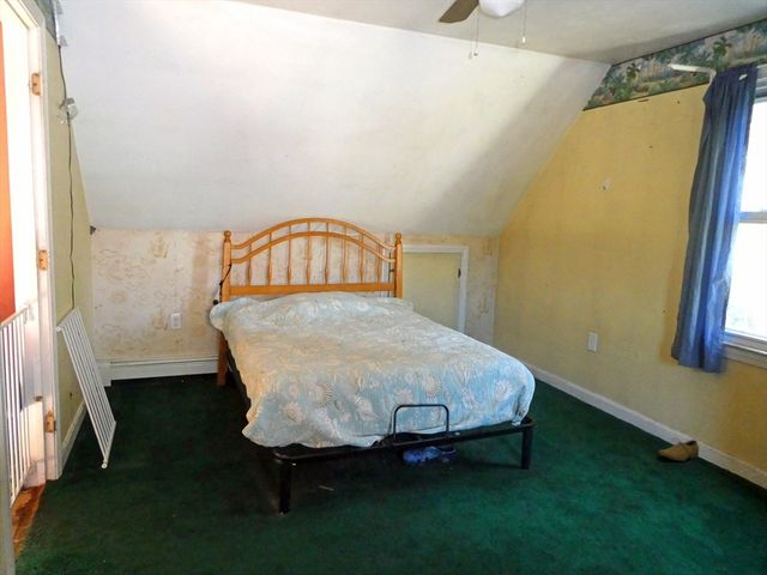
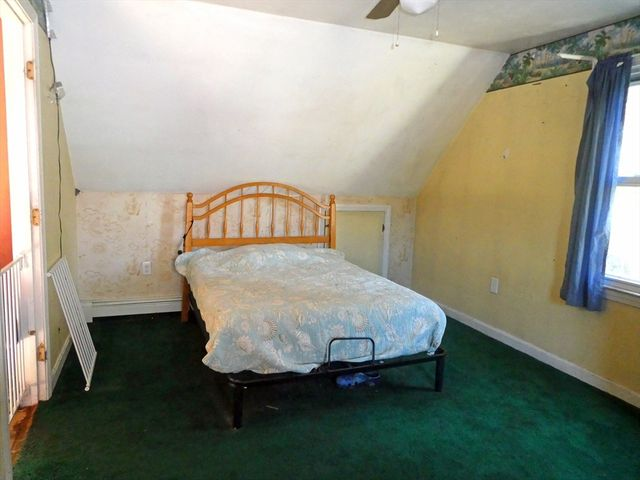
- shoe (680, 448)
